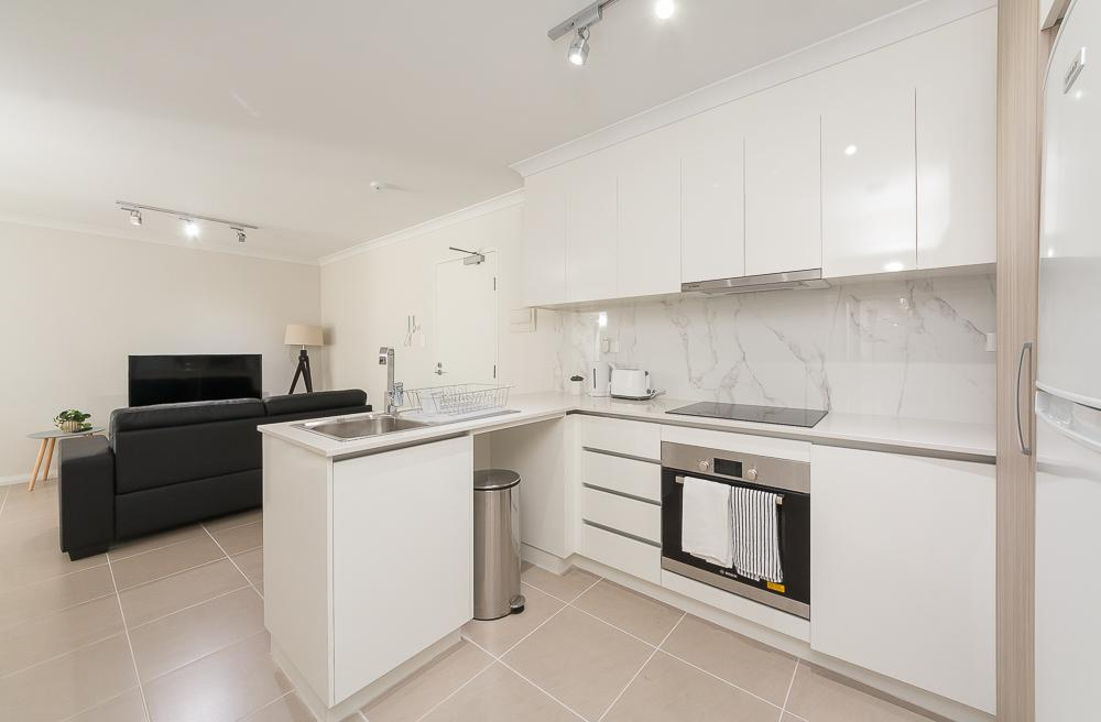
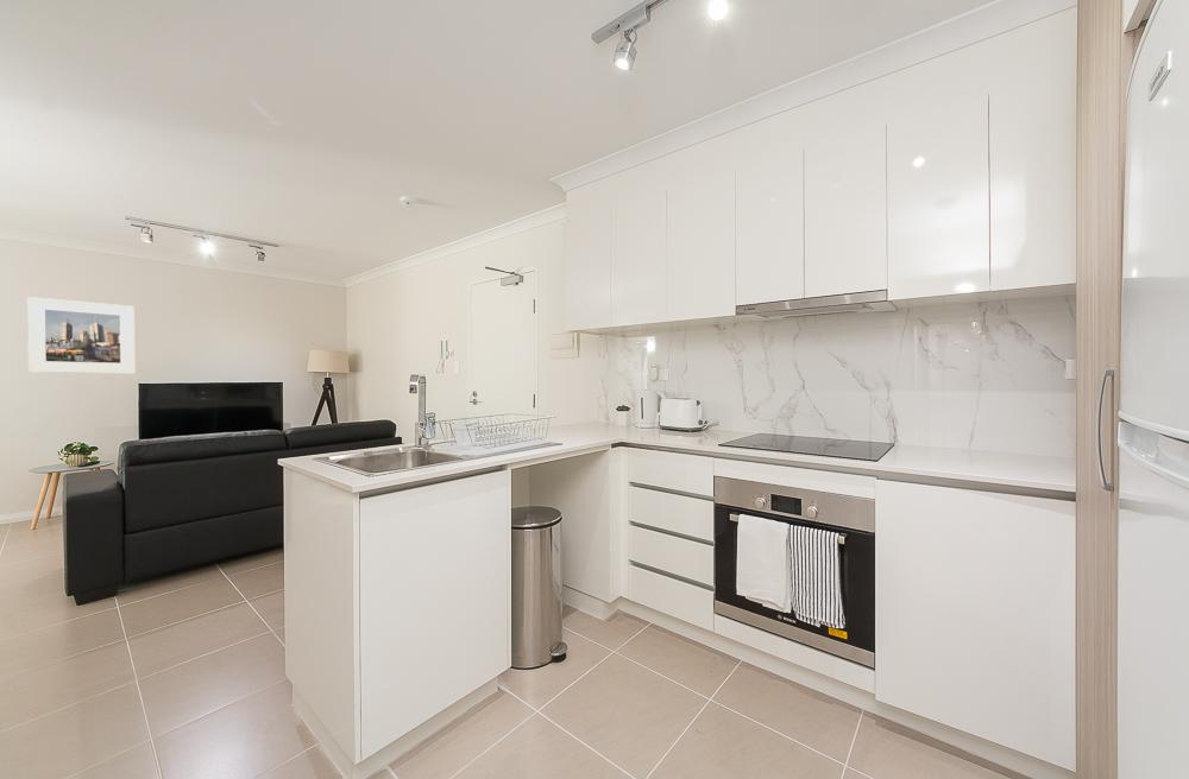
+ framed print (83, 337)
